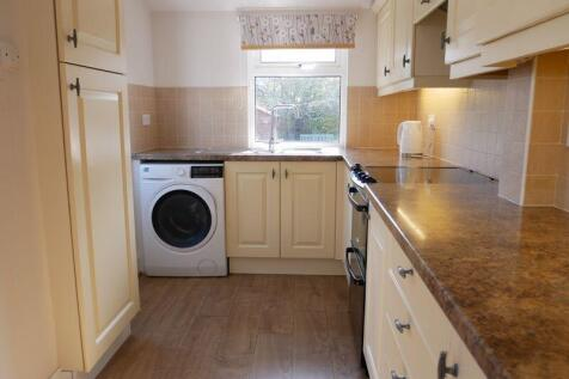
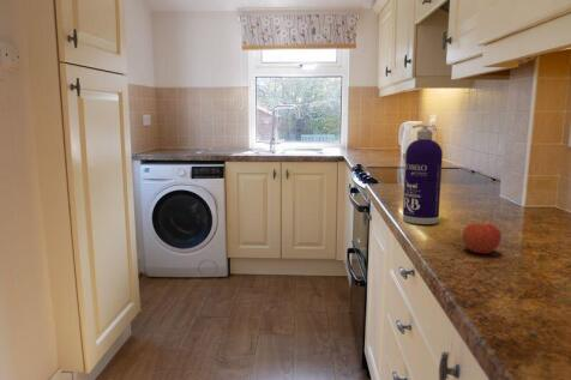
+ spray bottle (422, 173)
+ apple (481, 235)
